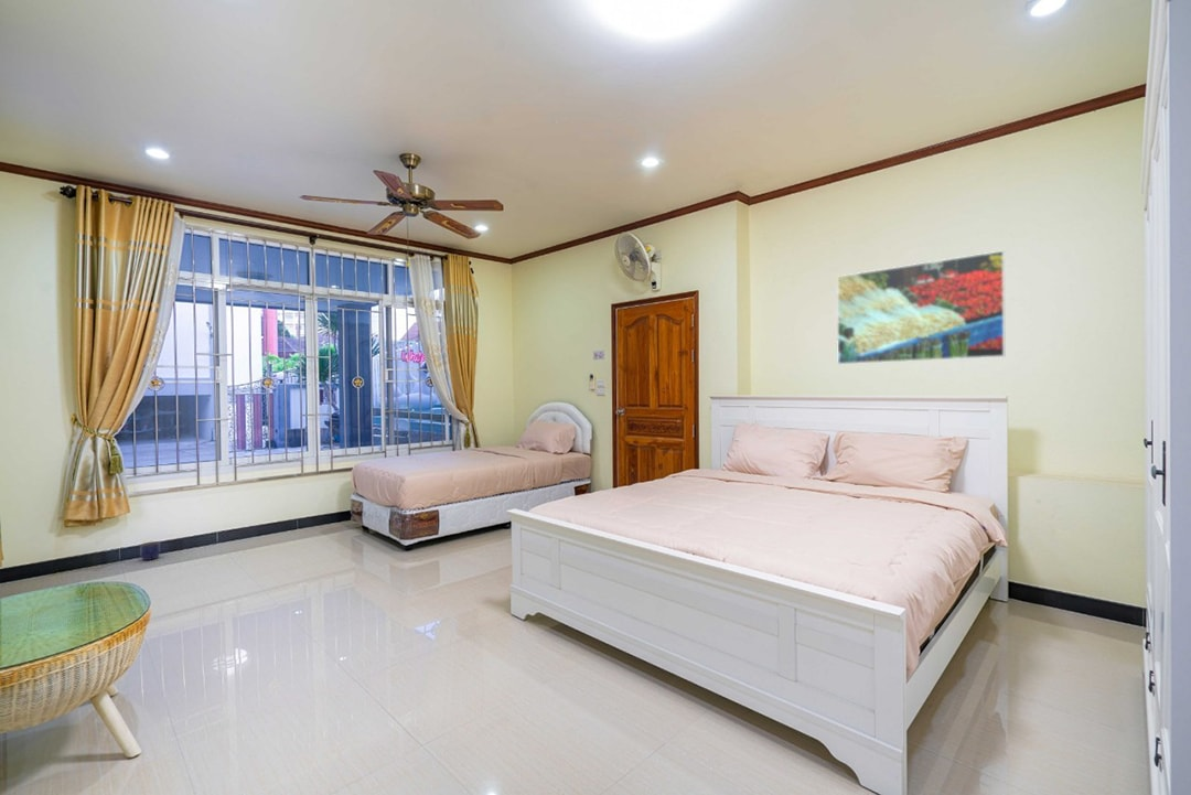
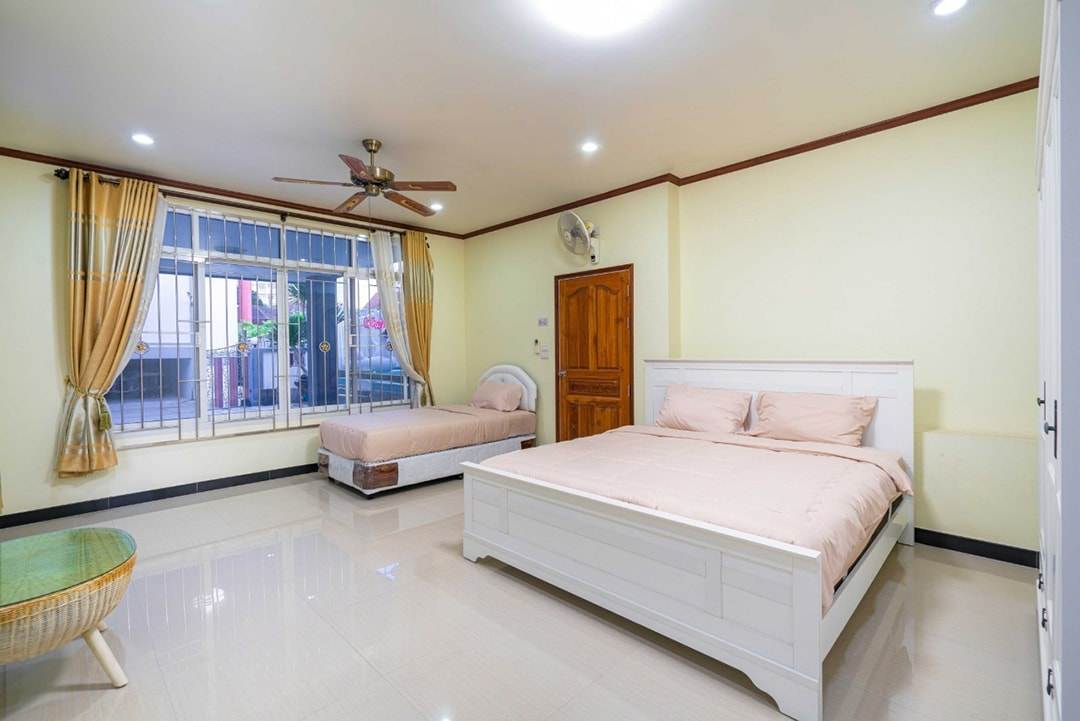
- planter (150, 550)
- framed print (913, 312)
